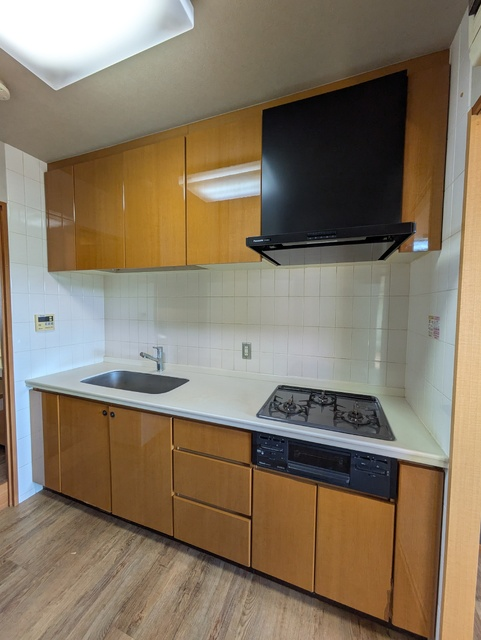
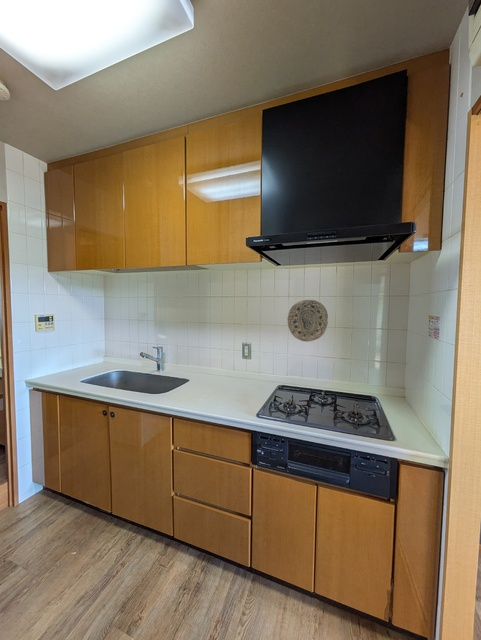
+ decorative plate (307, 320)
